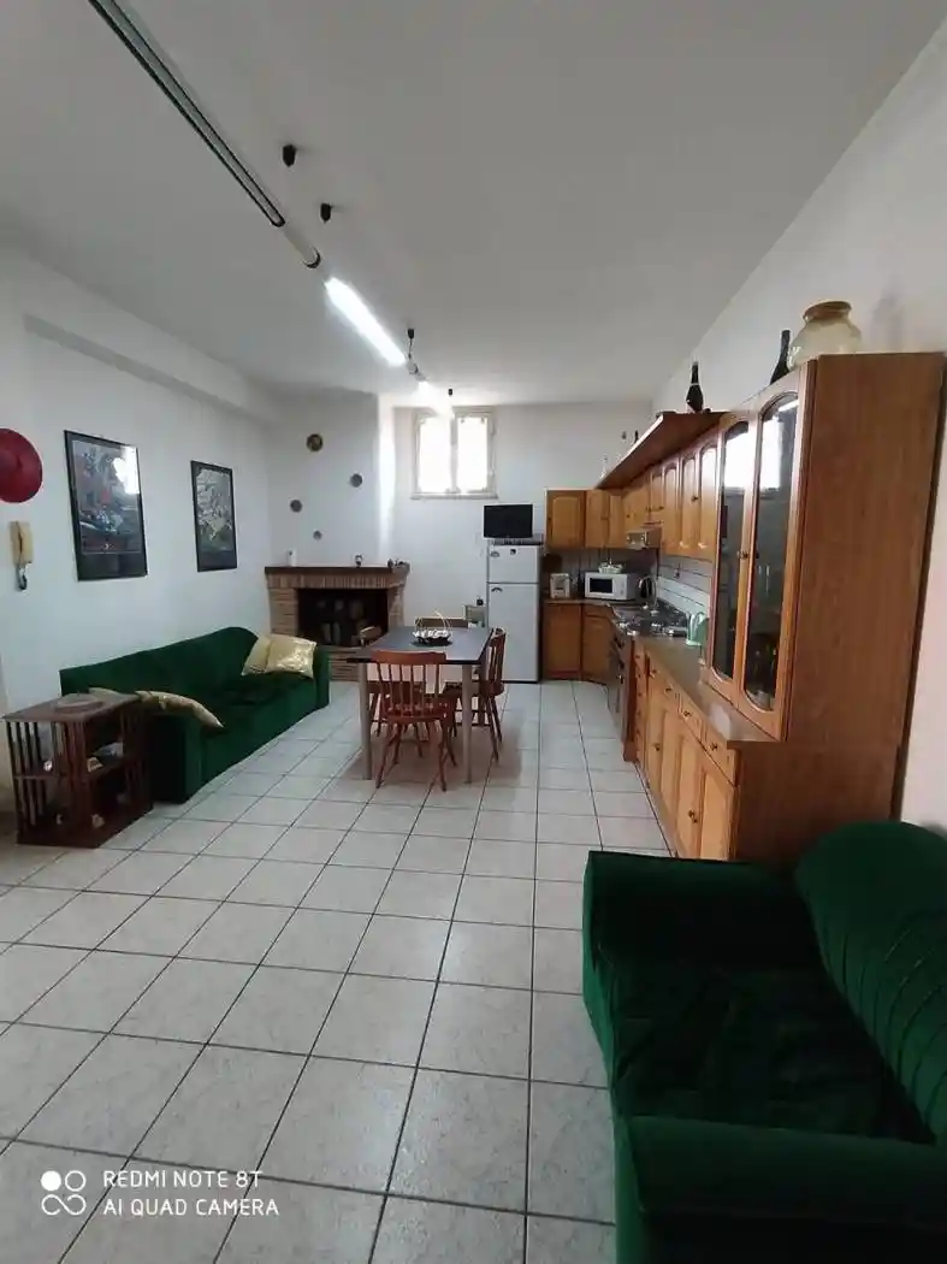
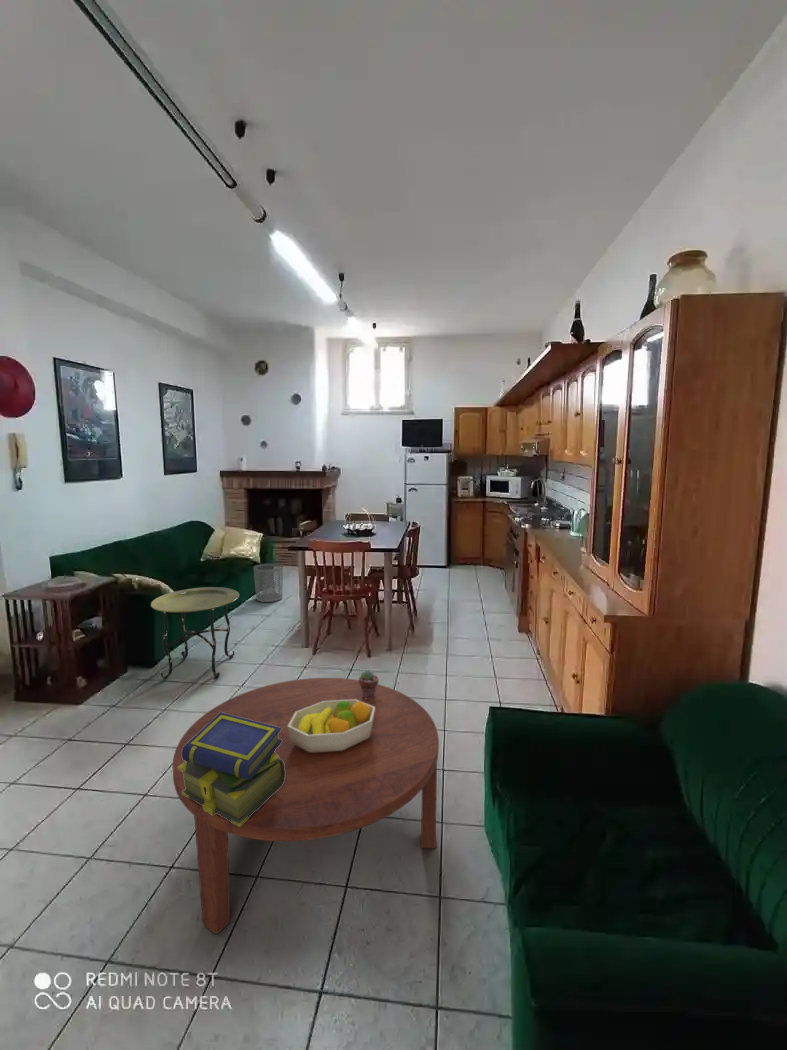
+ fruit bowl (333, 721)
+ coffee table (312, 785)
+ potted succulent (368, 682)
+ waste bin (268, 582)
+ side table (198, 633)
+ stack of books (237, 762)
